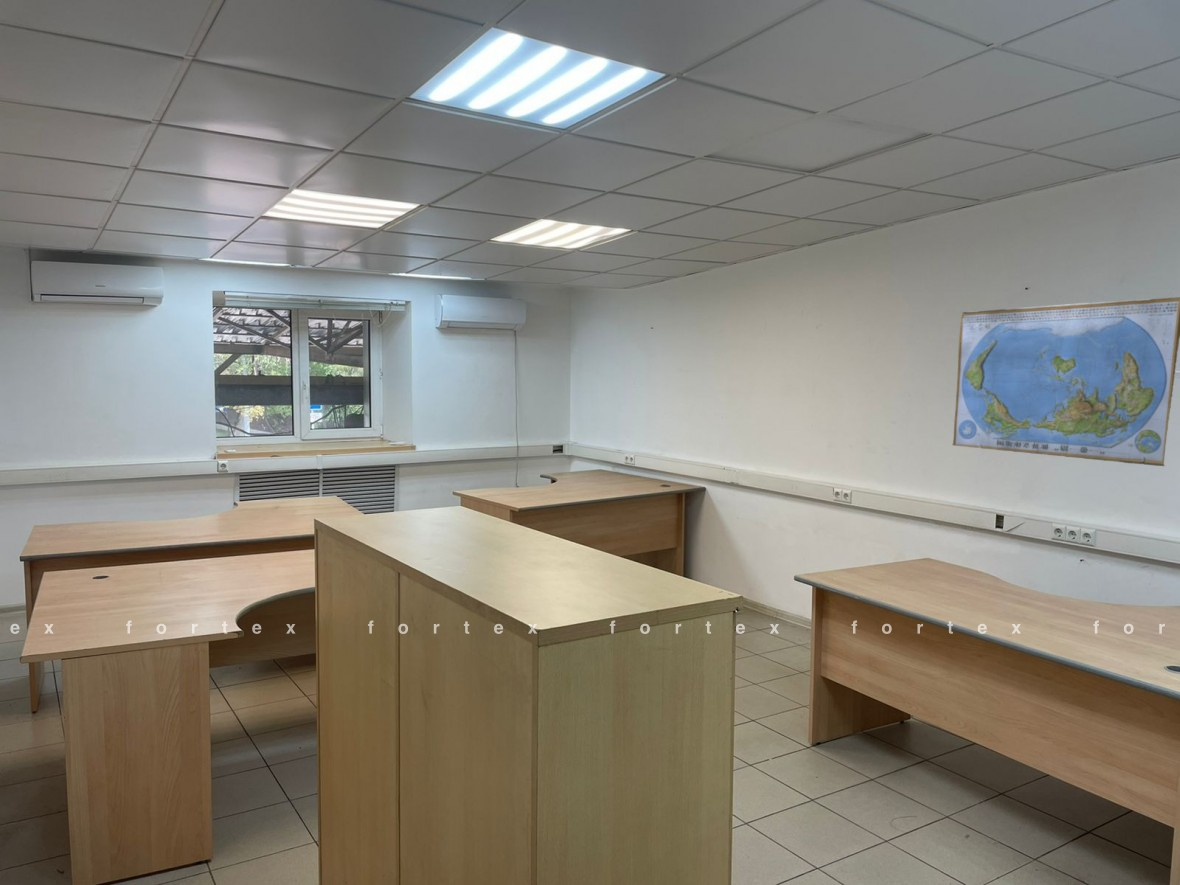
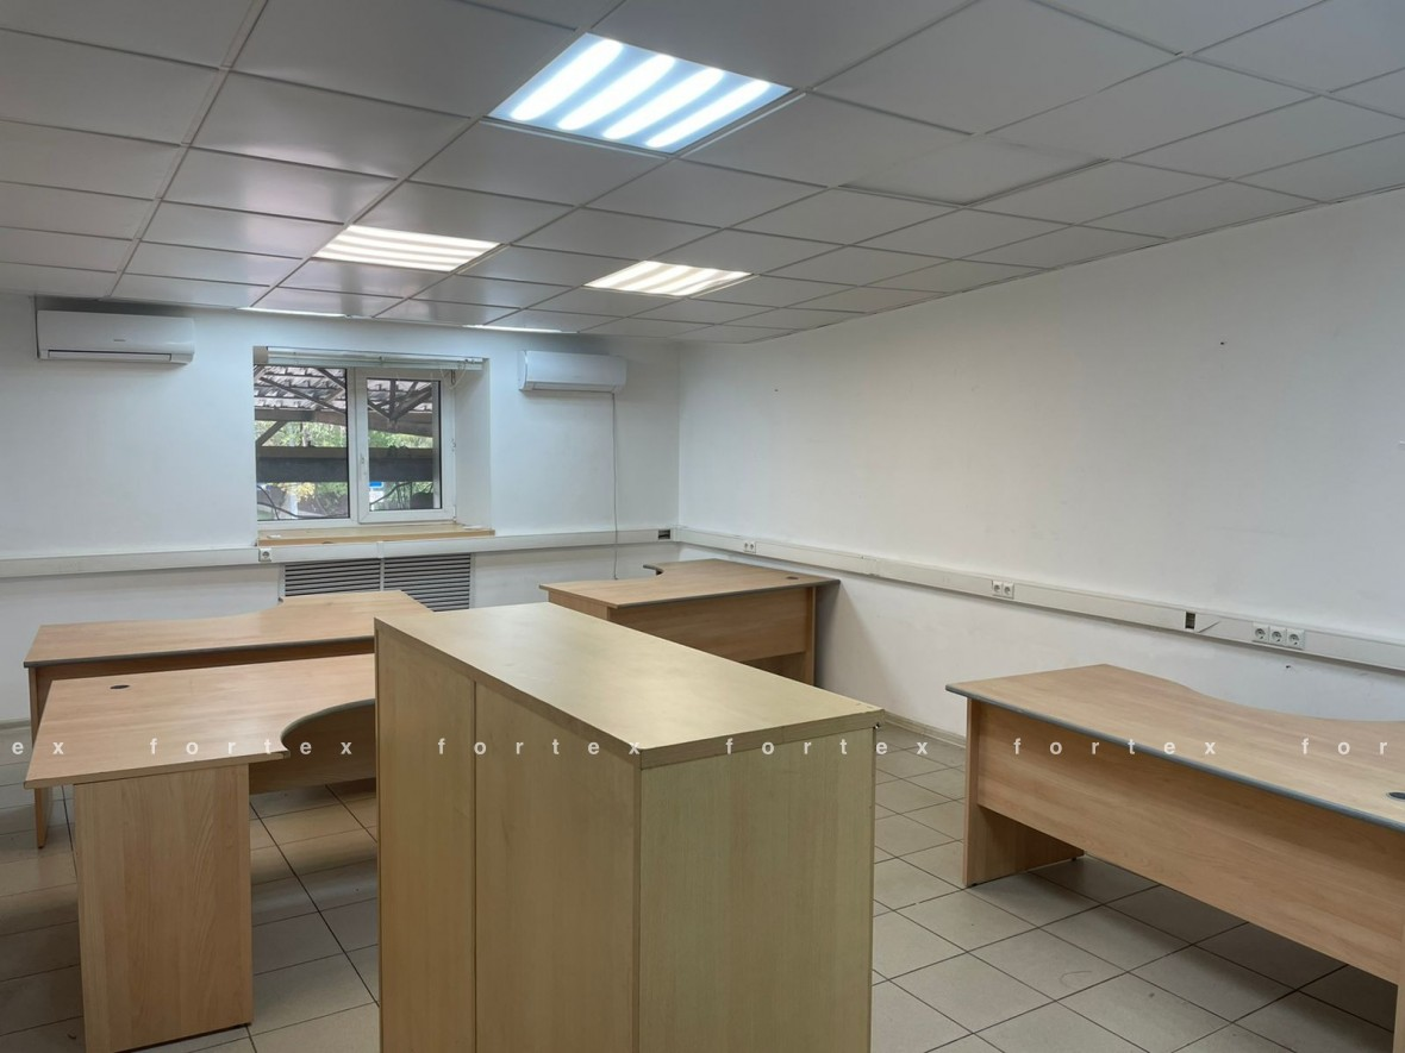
- world map (1053, 380)
